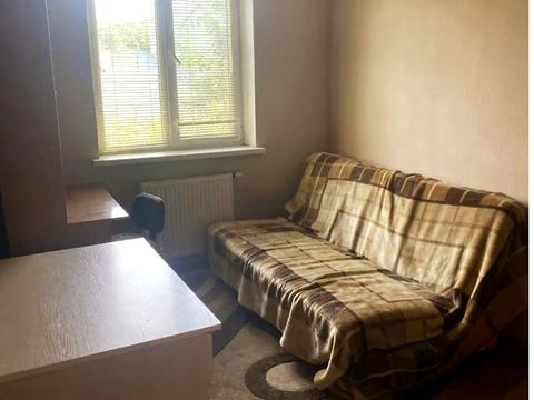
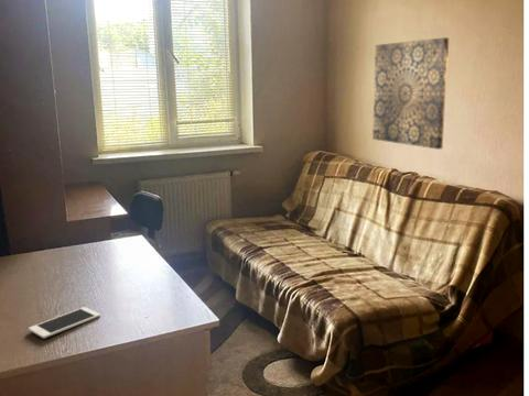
+ wall art (407, 94)
+ cell phone (65, 321)
